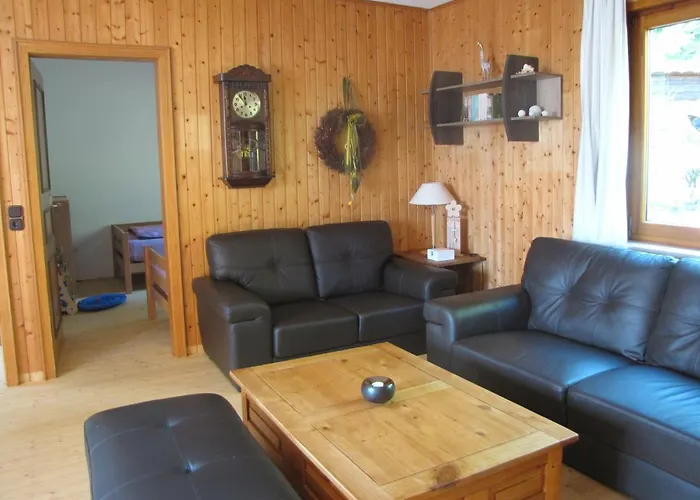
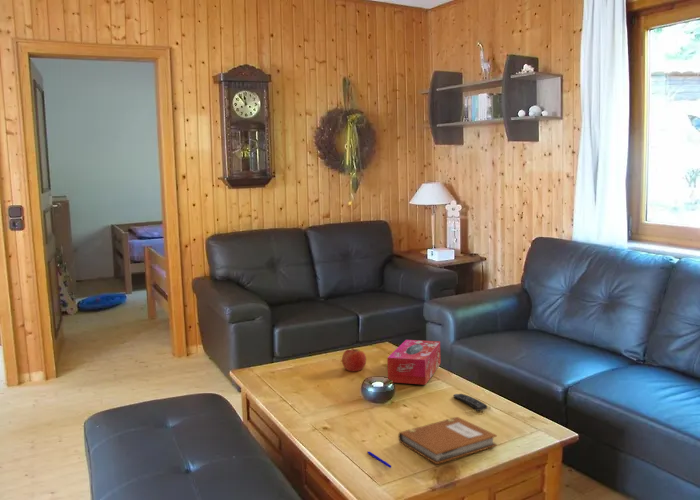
+ remote control (468, 400)
+ pen (378, 458)
+ notebook (448, 437)
+ tissue box (415, 360)
+ fruit (354, 358)
